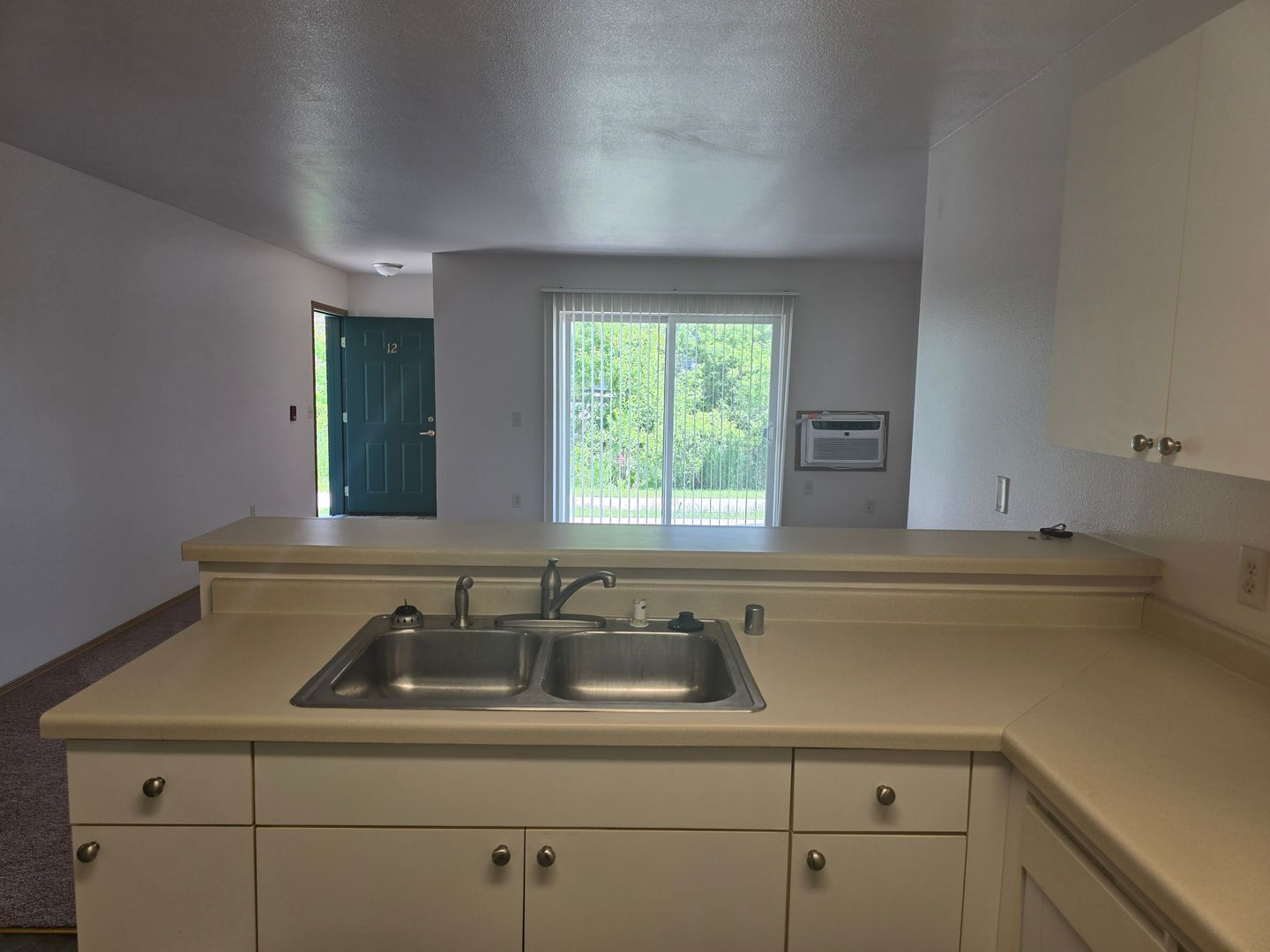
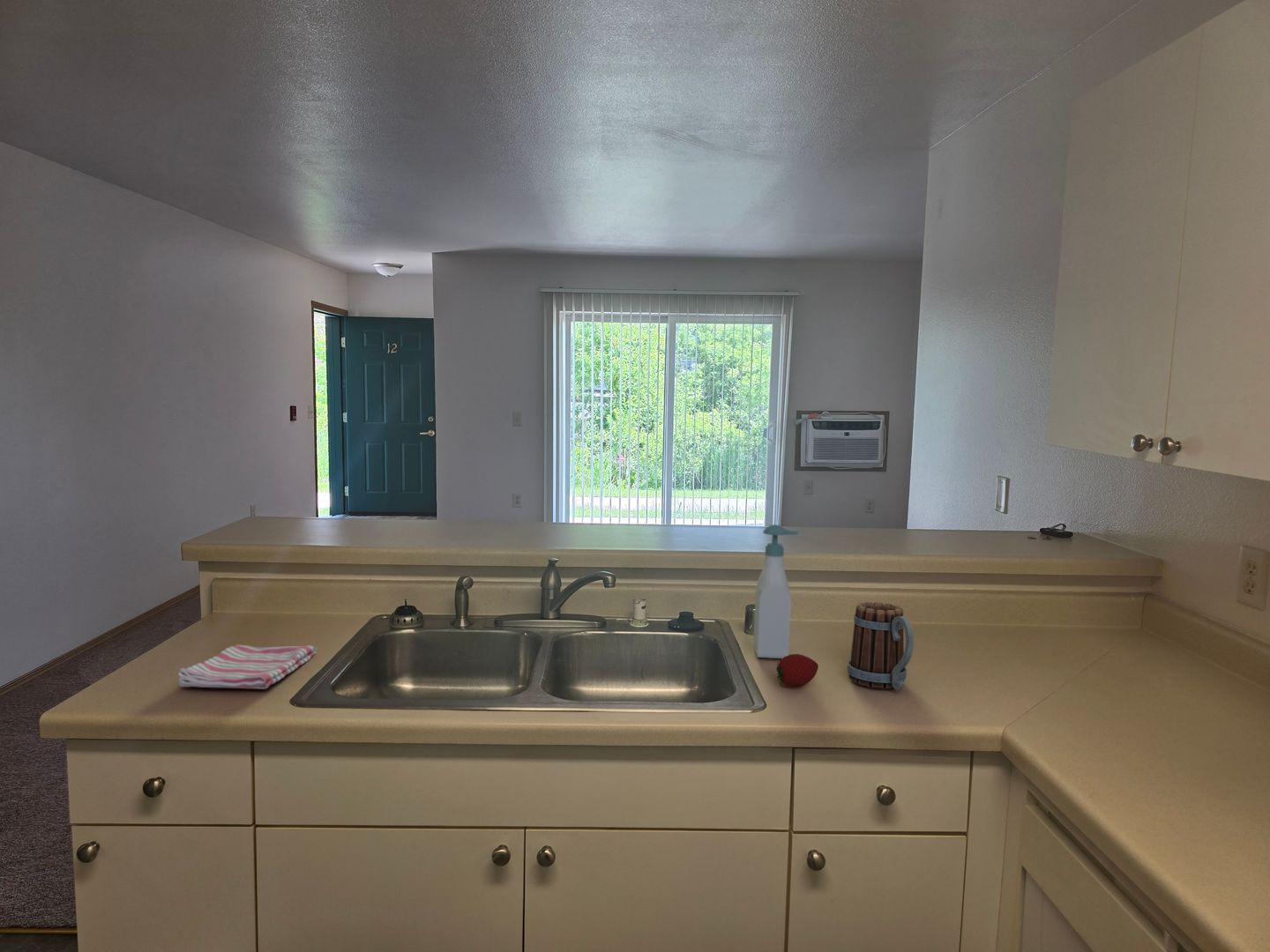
+ mug (885, 647)
+ dish towel (251, 662)
+ fruit (797, 671)
+ soap bottle (777, 588)
